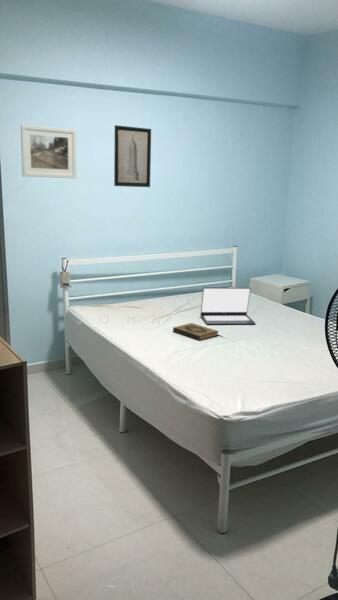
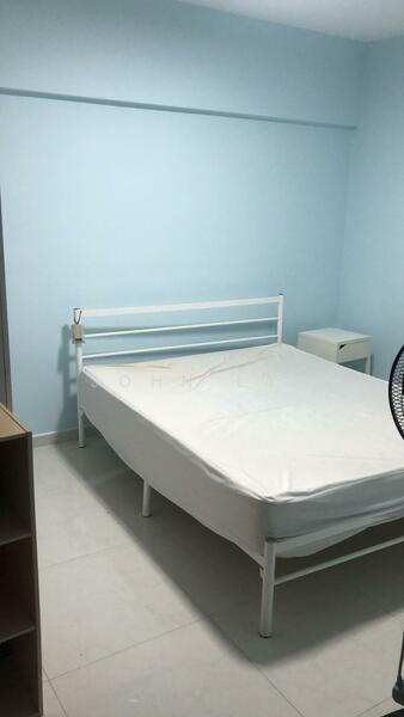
- hardback book (195, 331)
- wall art (132, 157)
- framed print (49, 152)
- laptop (228, 304)
